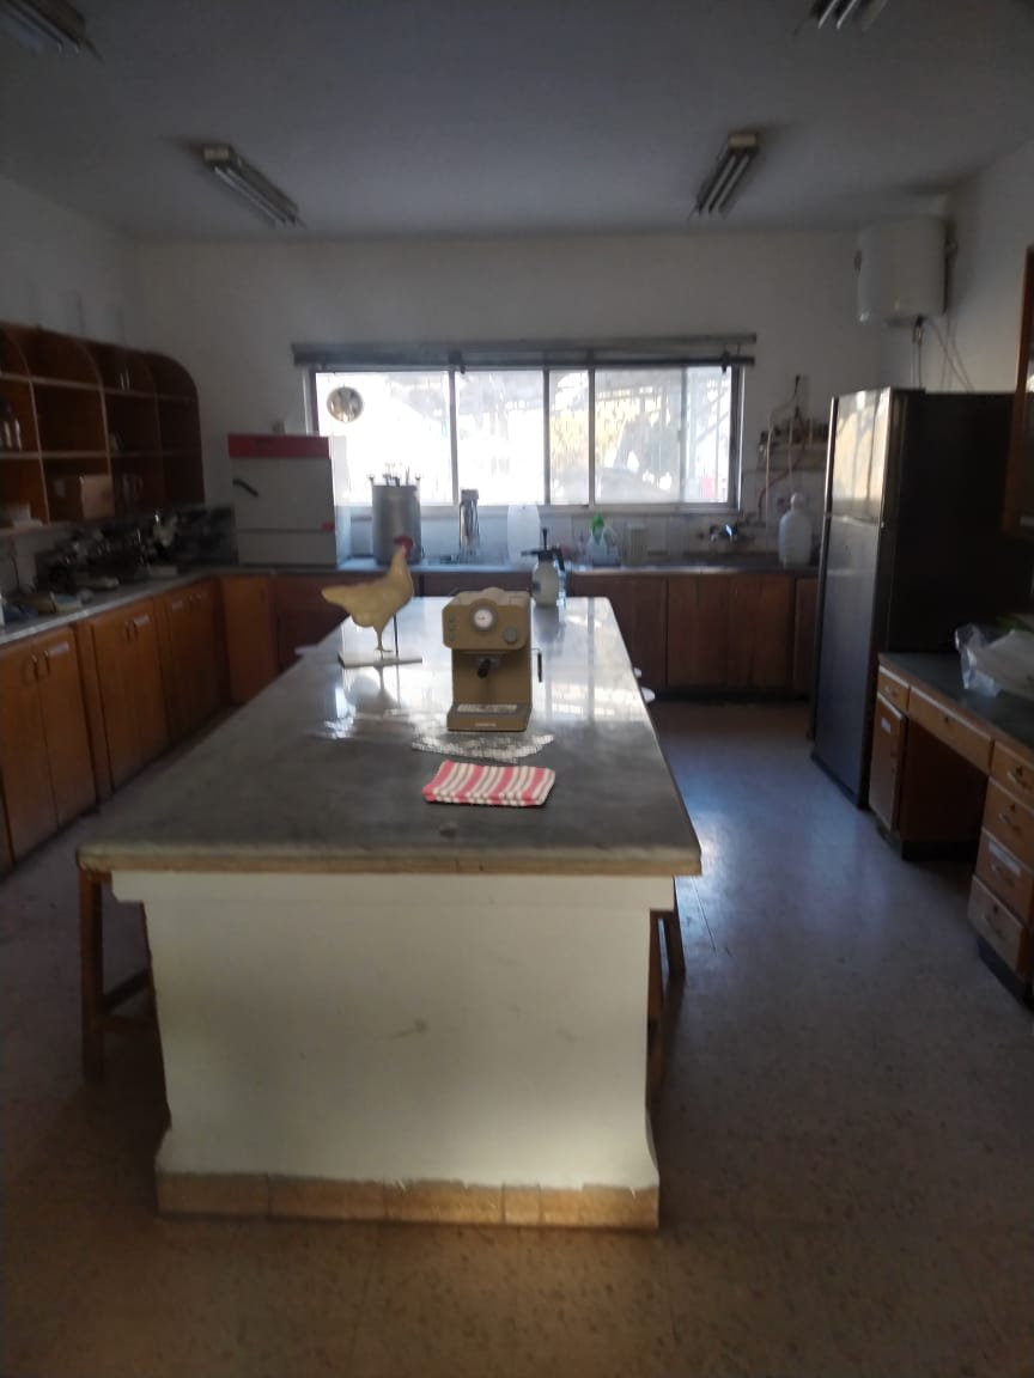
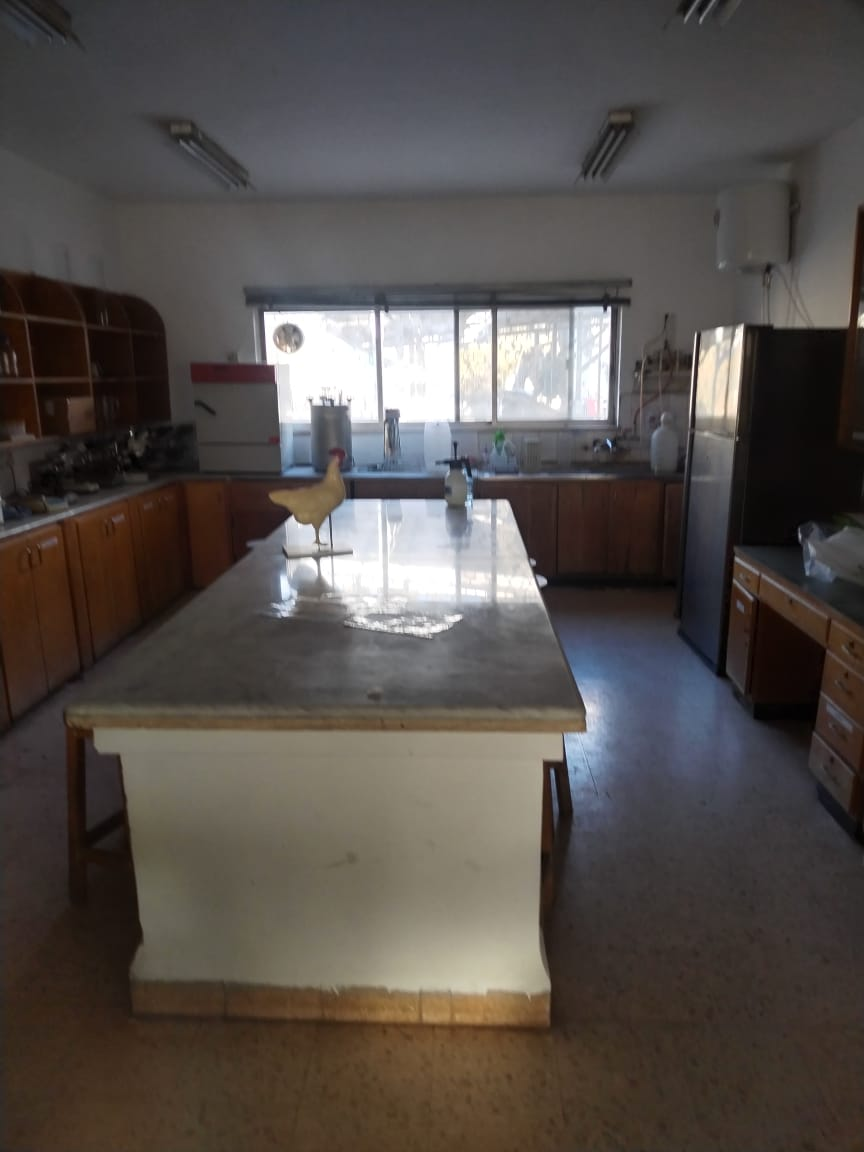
- coffee maker (495, 656)
- dish towel (491, 782)
